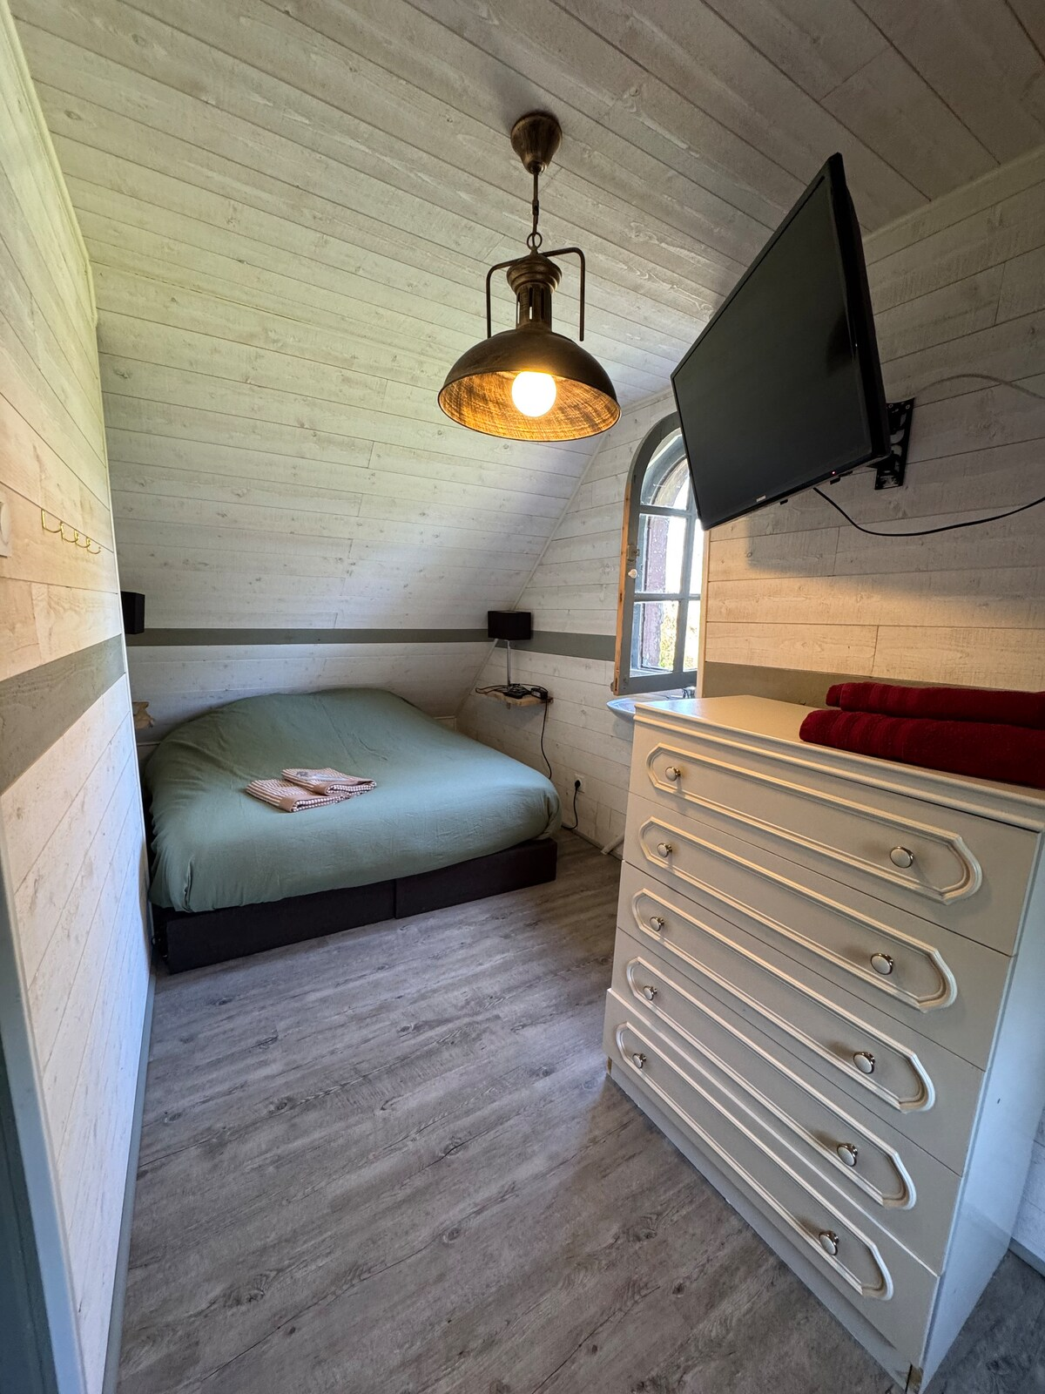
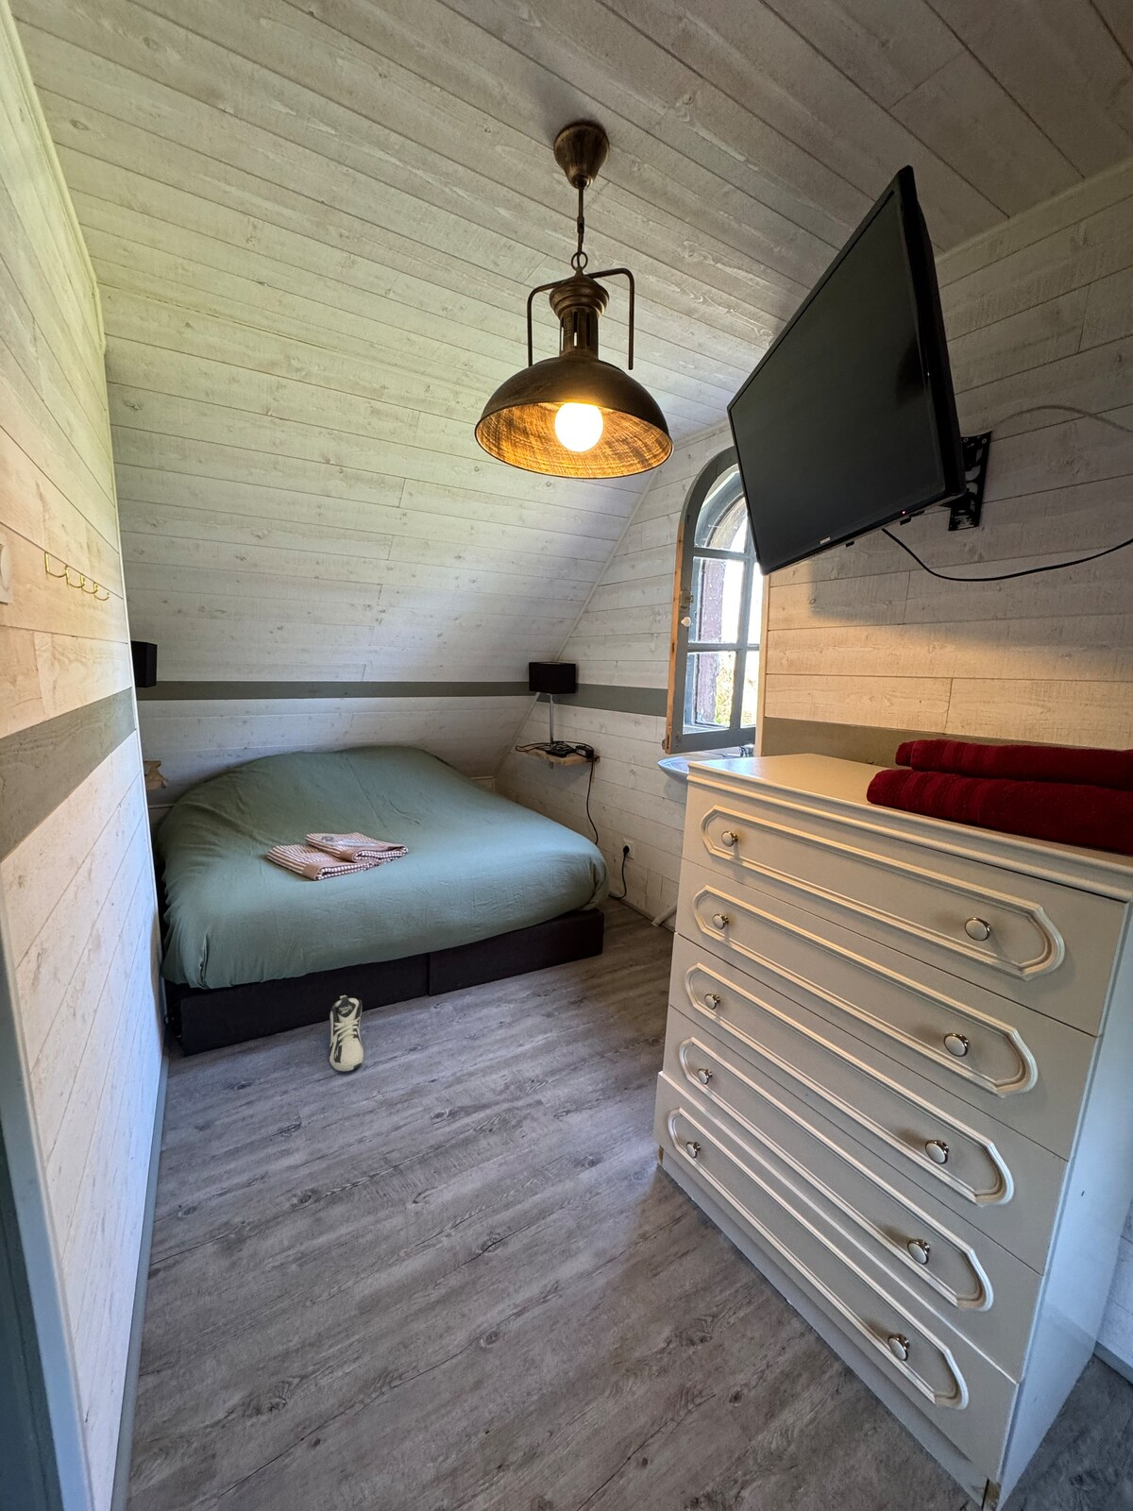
+ sneaker (345, 1027)
